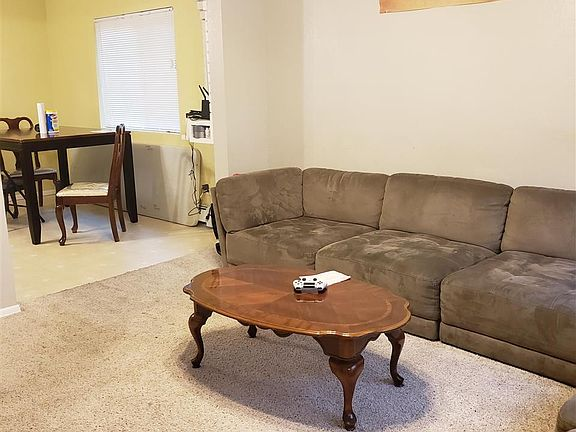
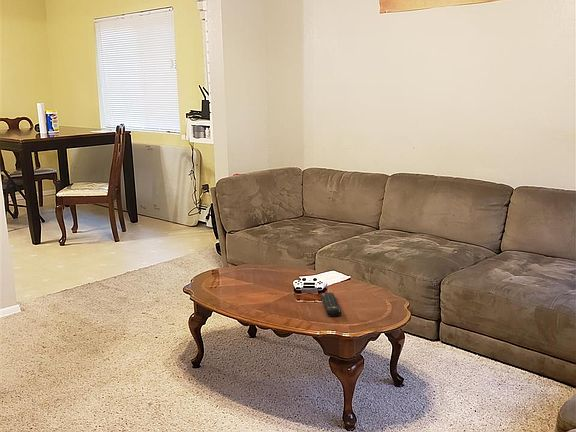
+ remote control (330, 303)
